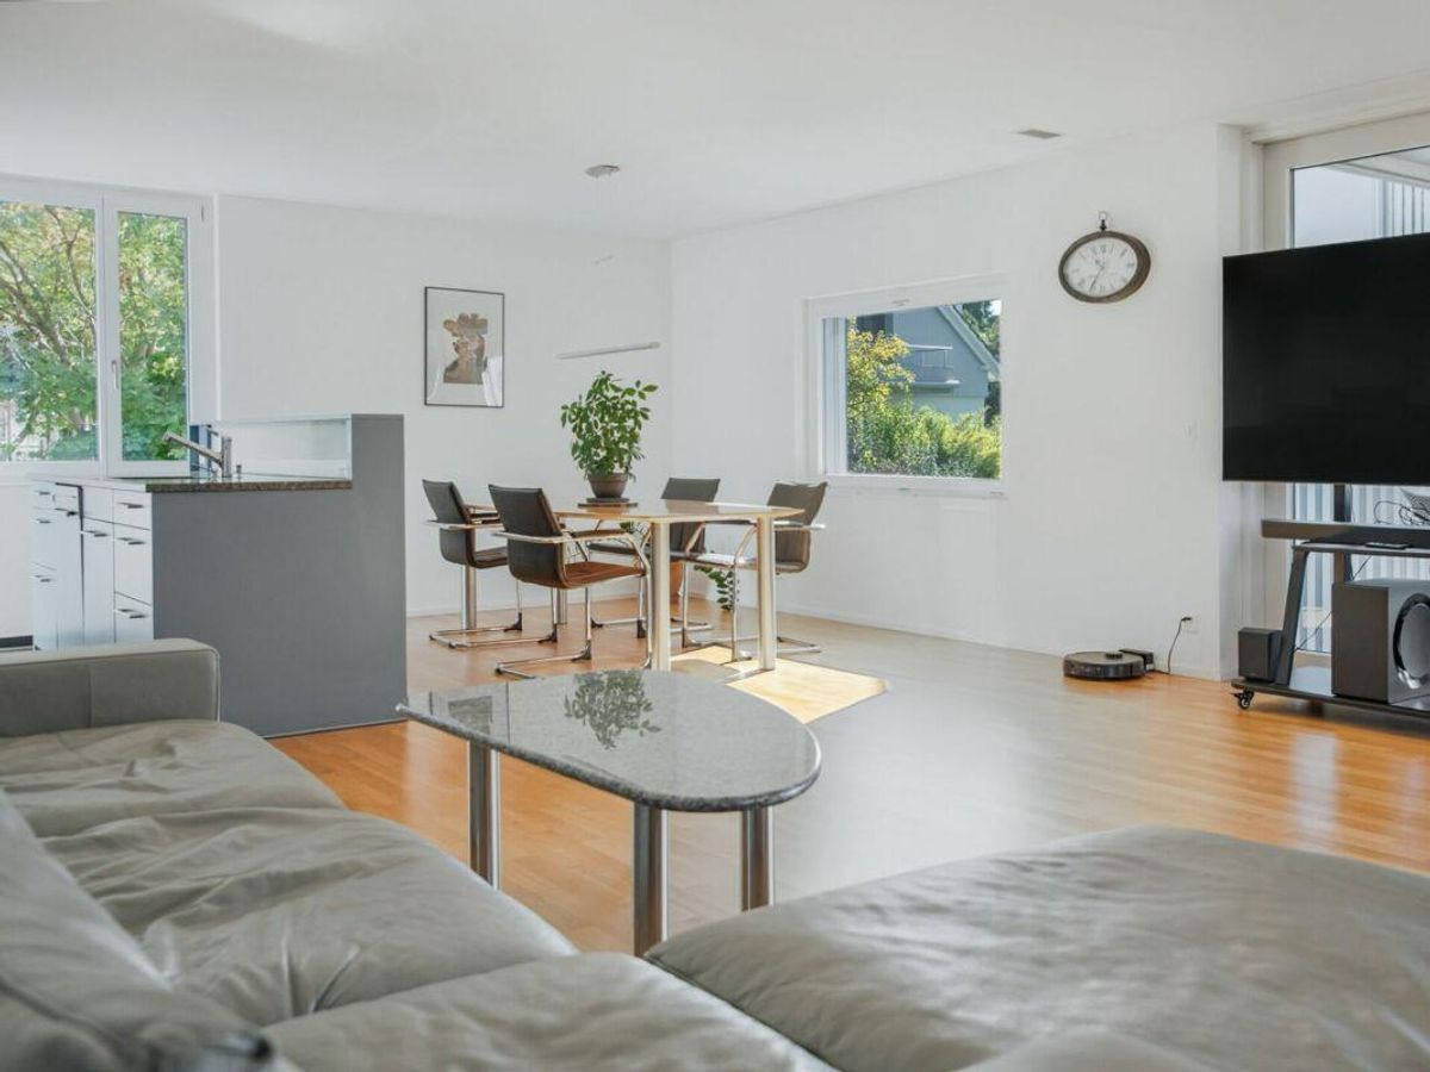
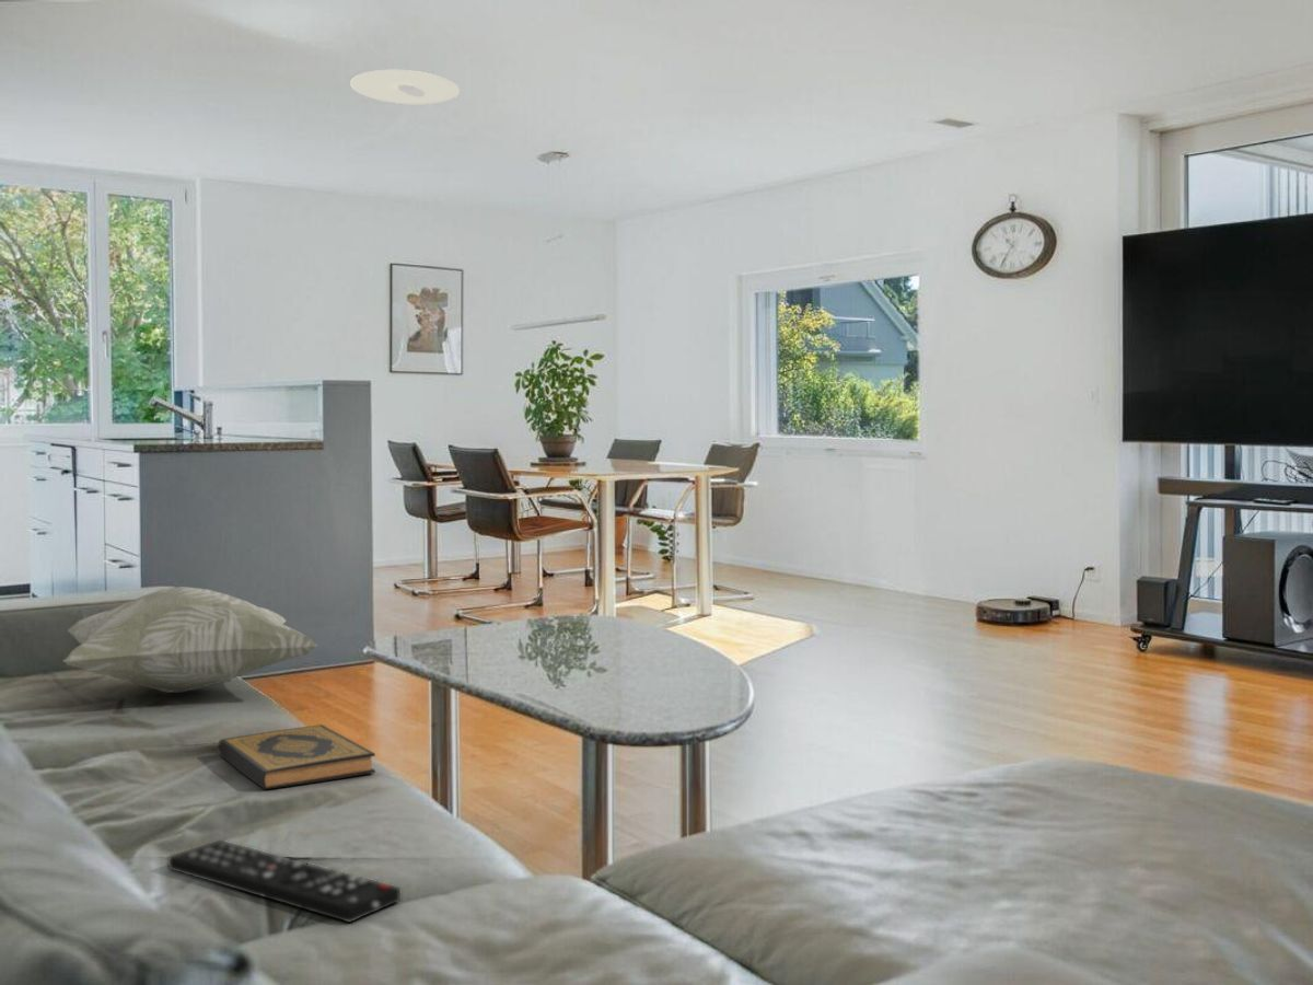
+ decorative pillow (187, 637)
+ remote control (280, 876)
+ hardback book (294, 754)
+ ceiling light (405, 82)
